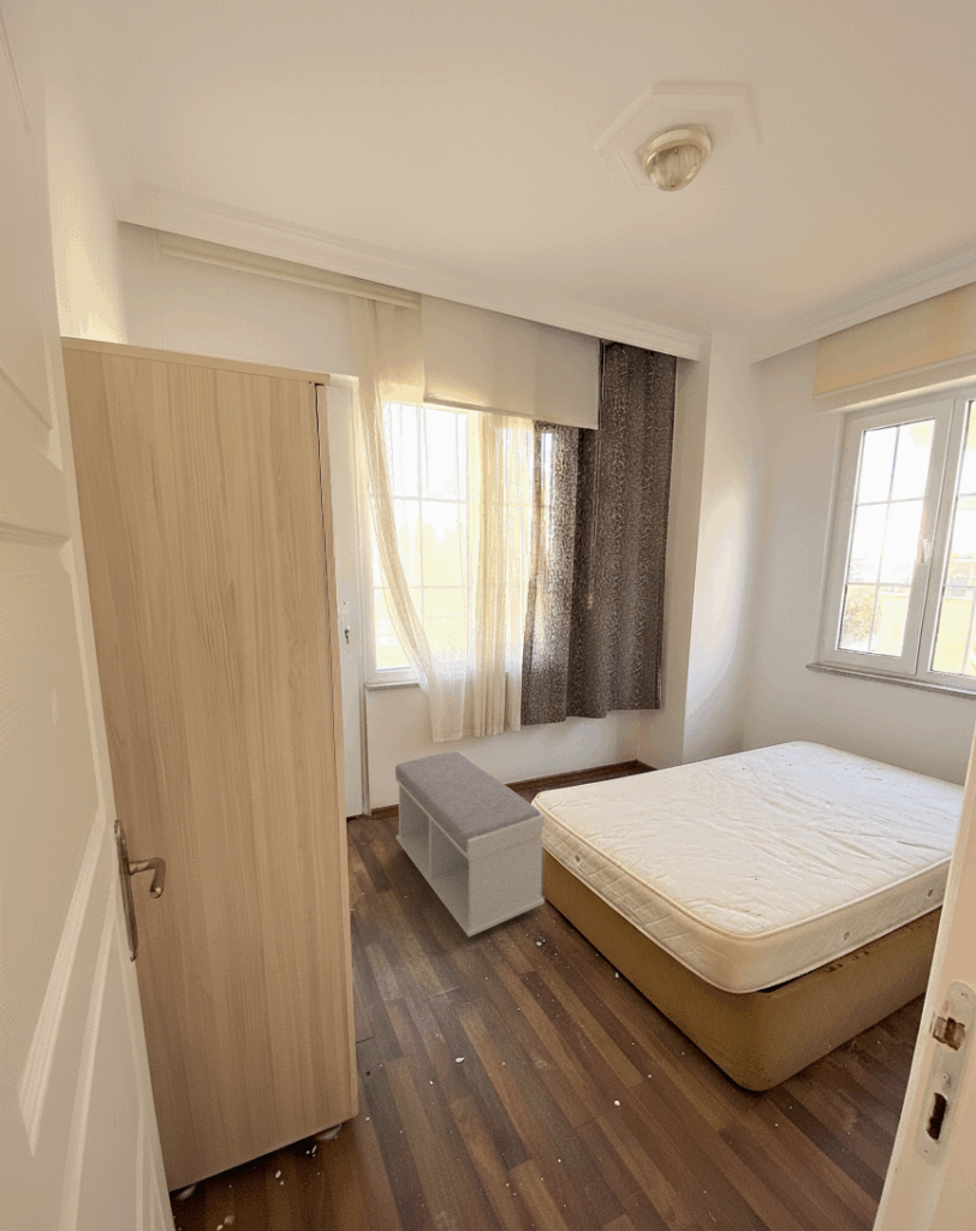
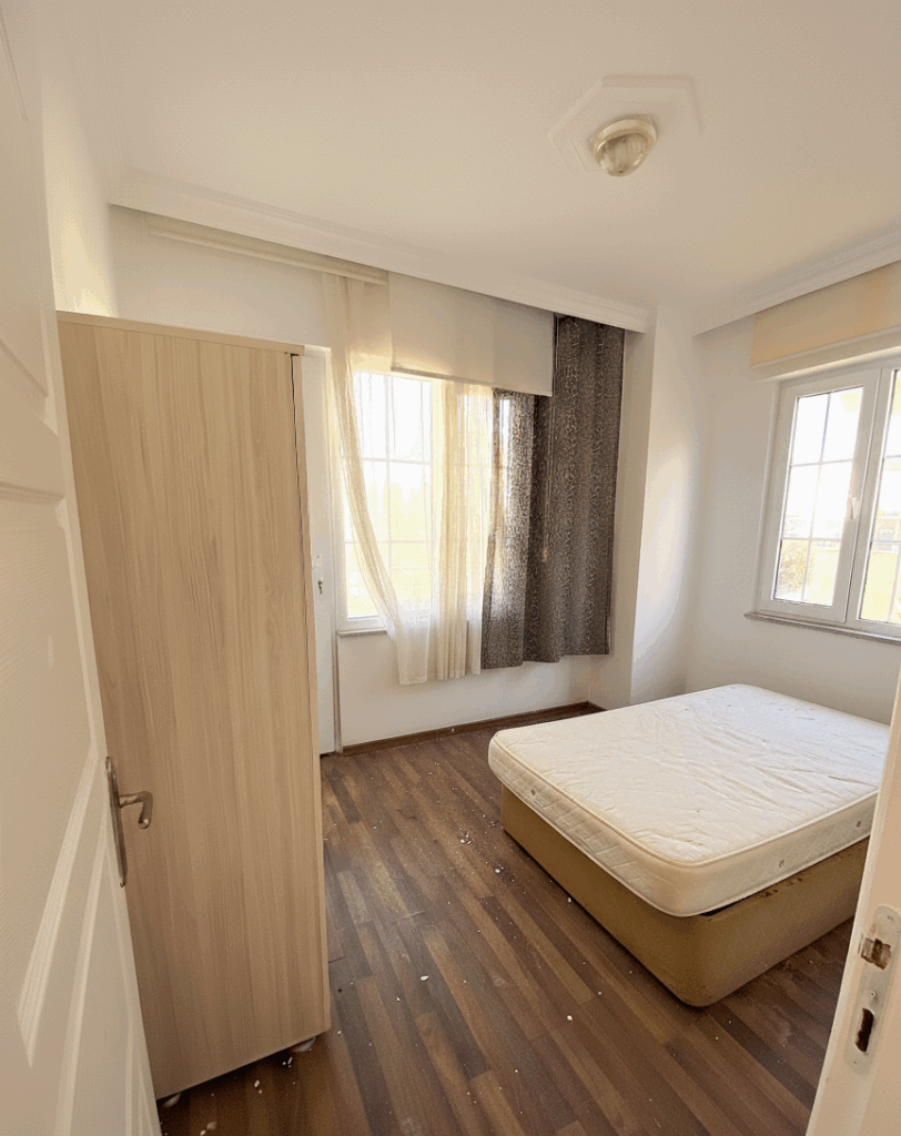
- bench (462, 831)
